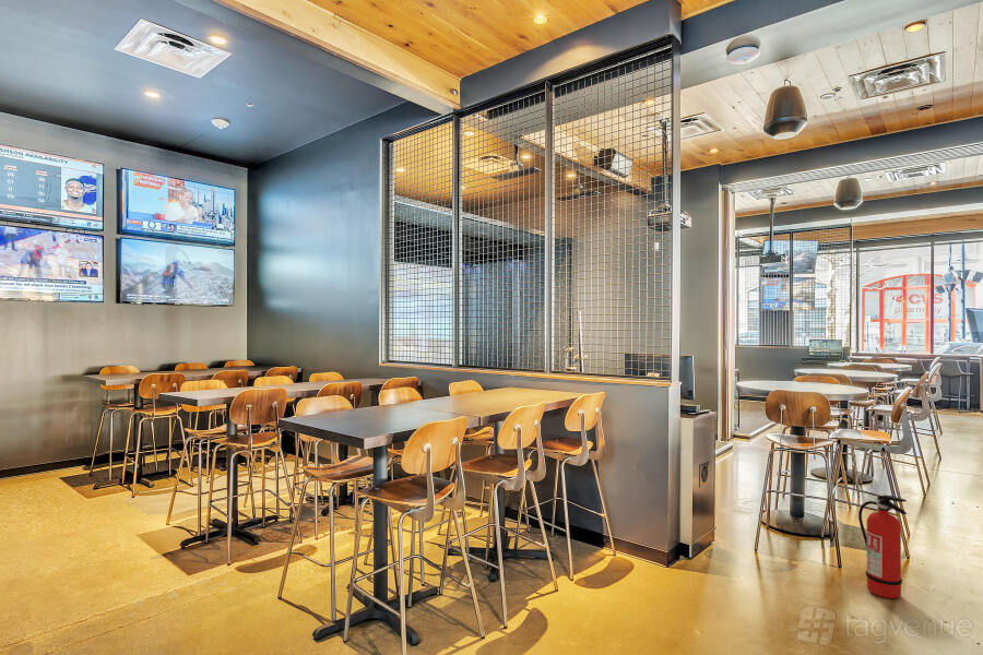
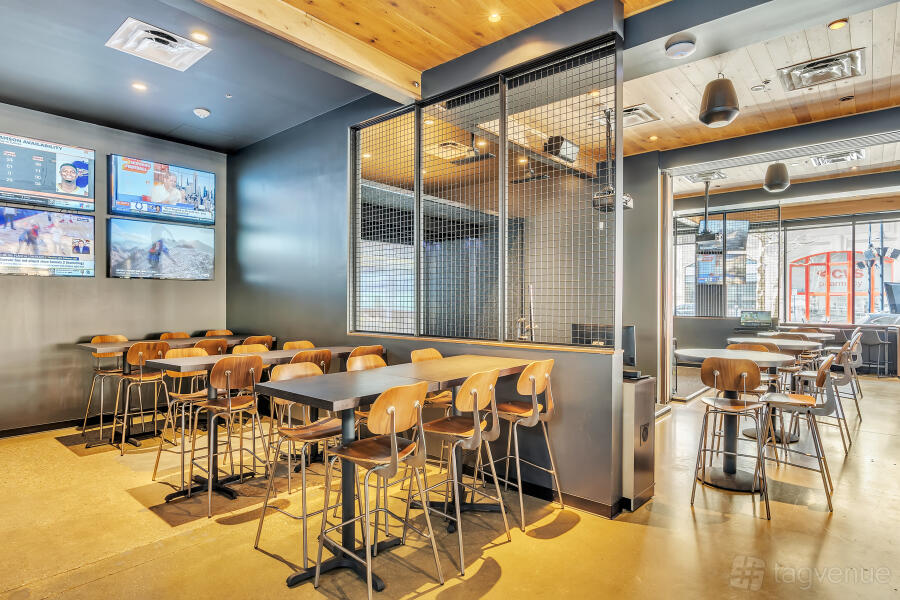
- fire extinguisher (880, 541)
